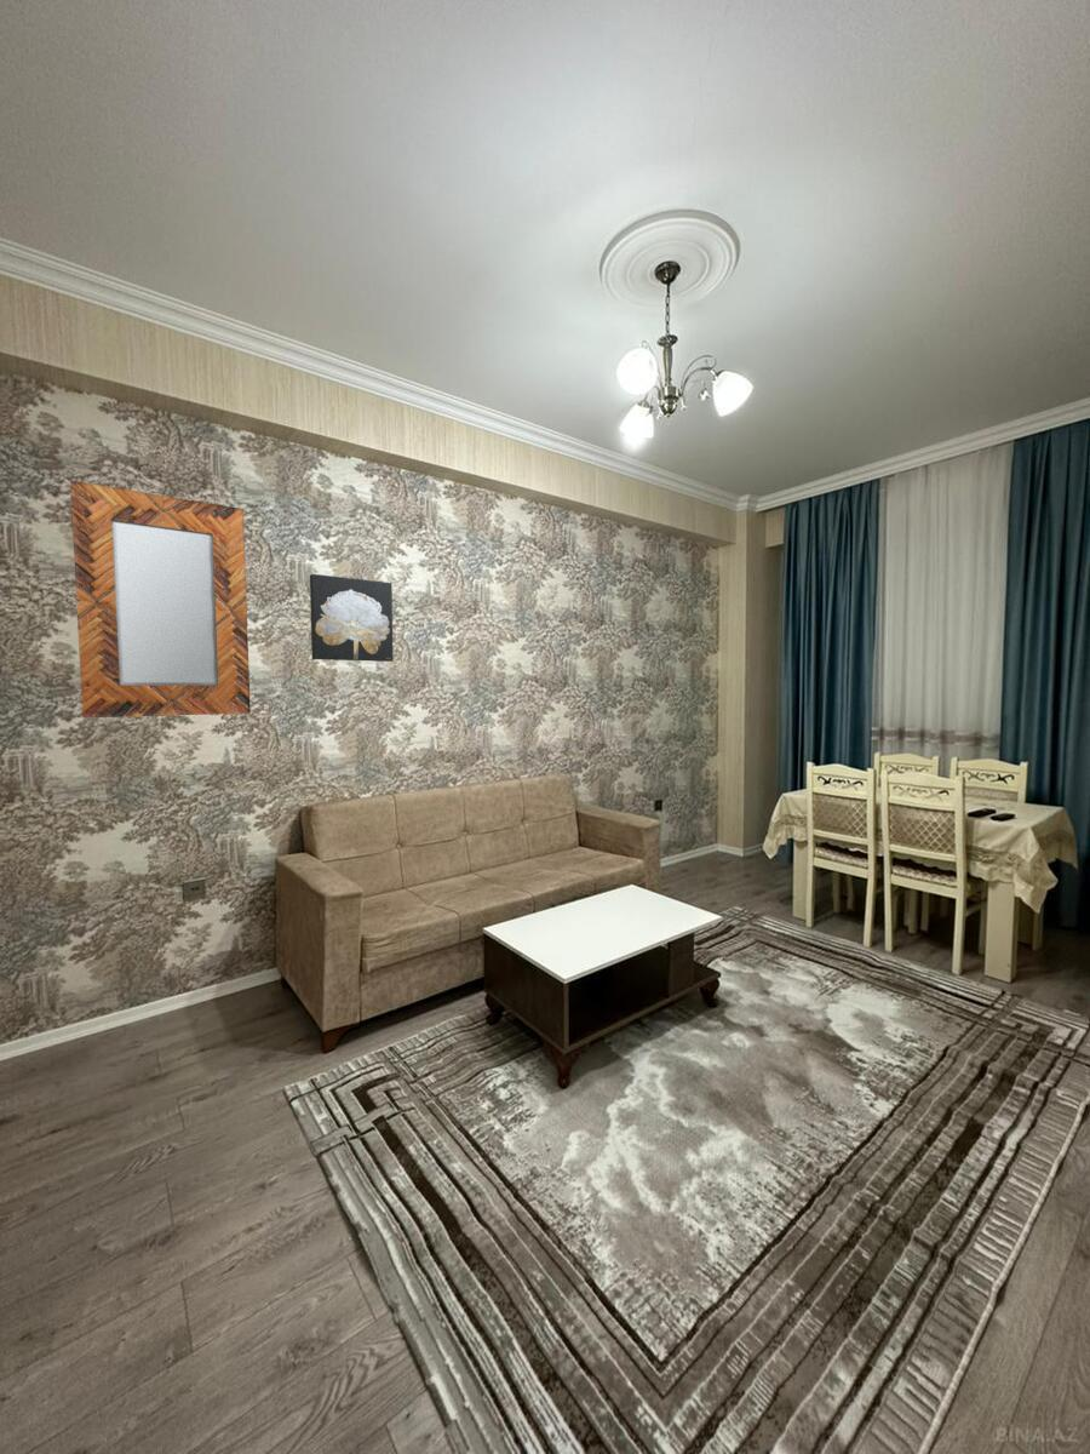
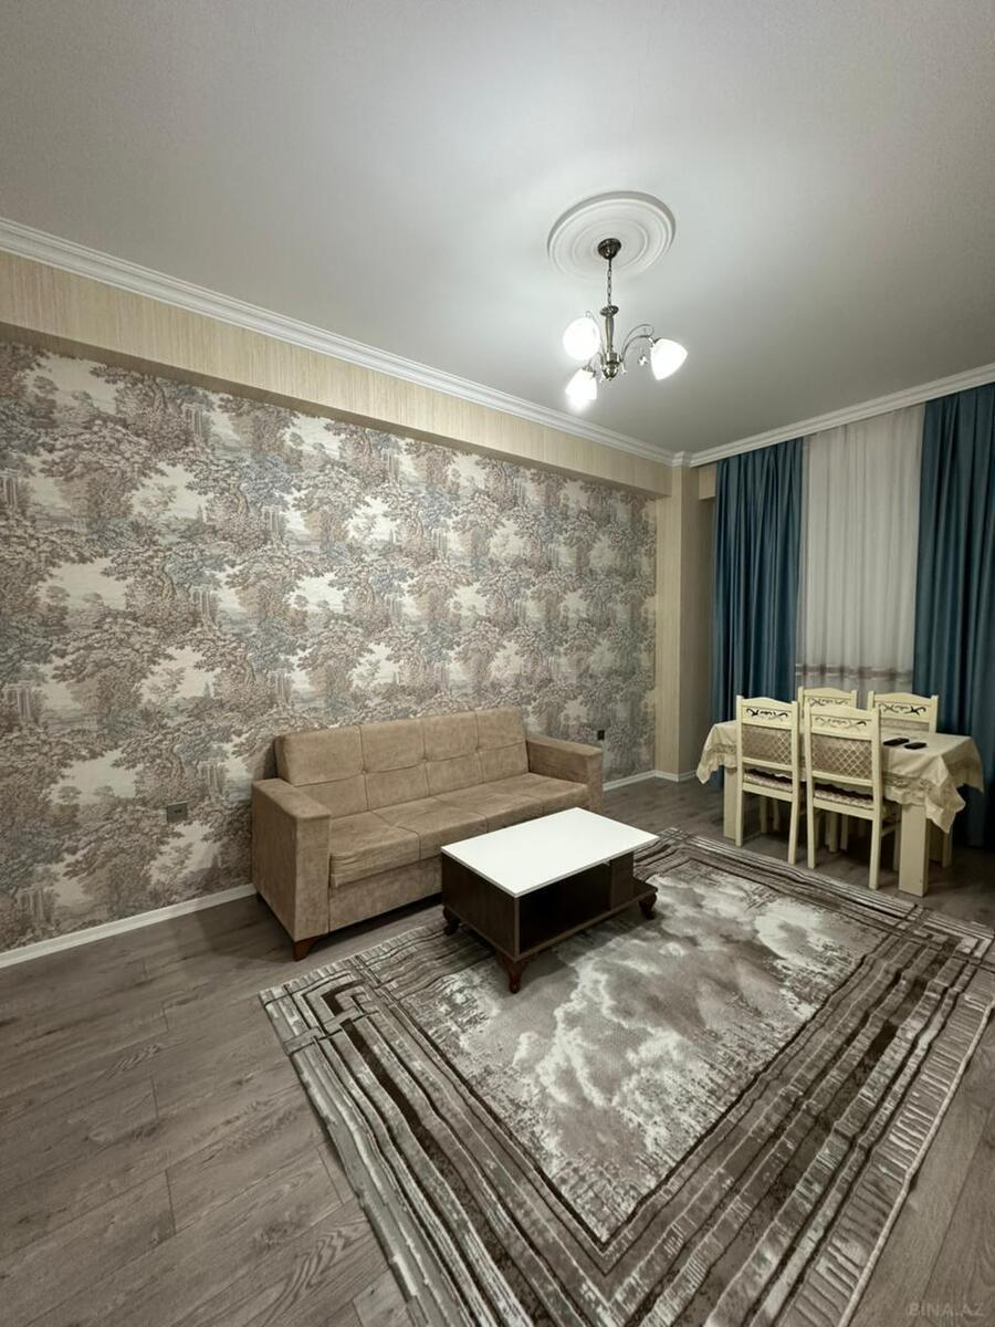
- home mirror (167, 607)
- wall art (352, 619)
